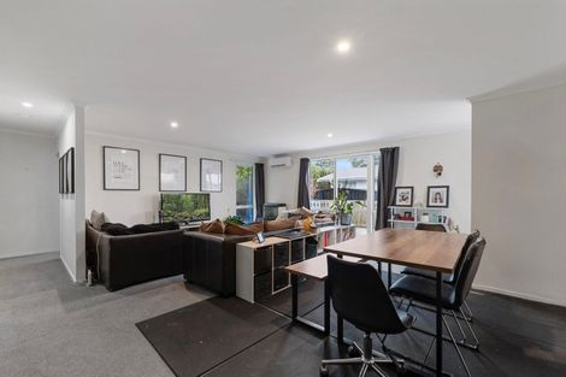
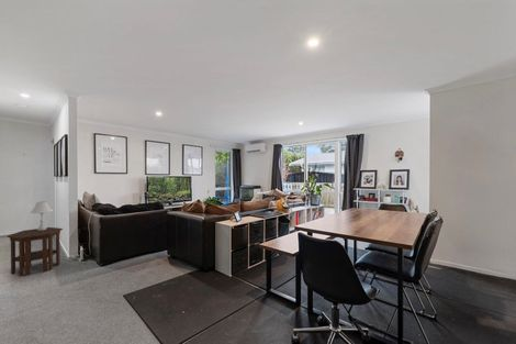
+ side table (36, 251)
+ table lamp (42, 215)
